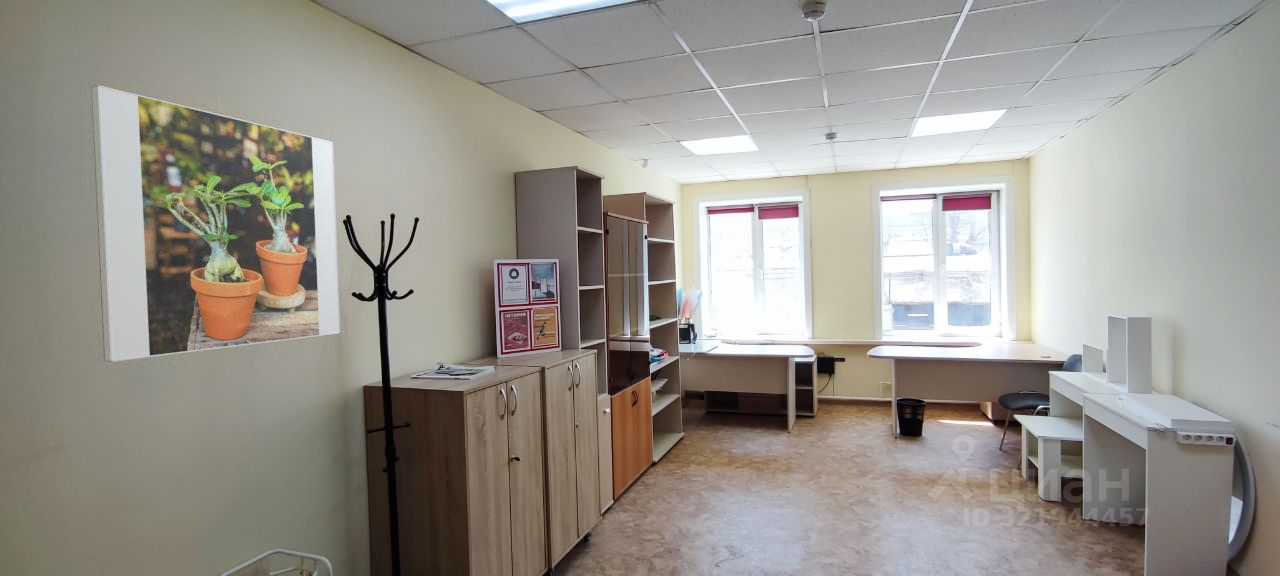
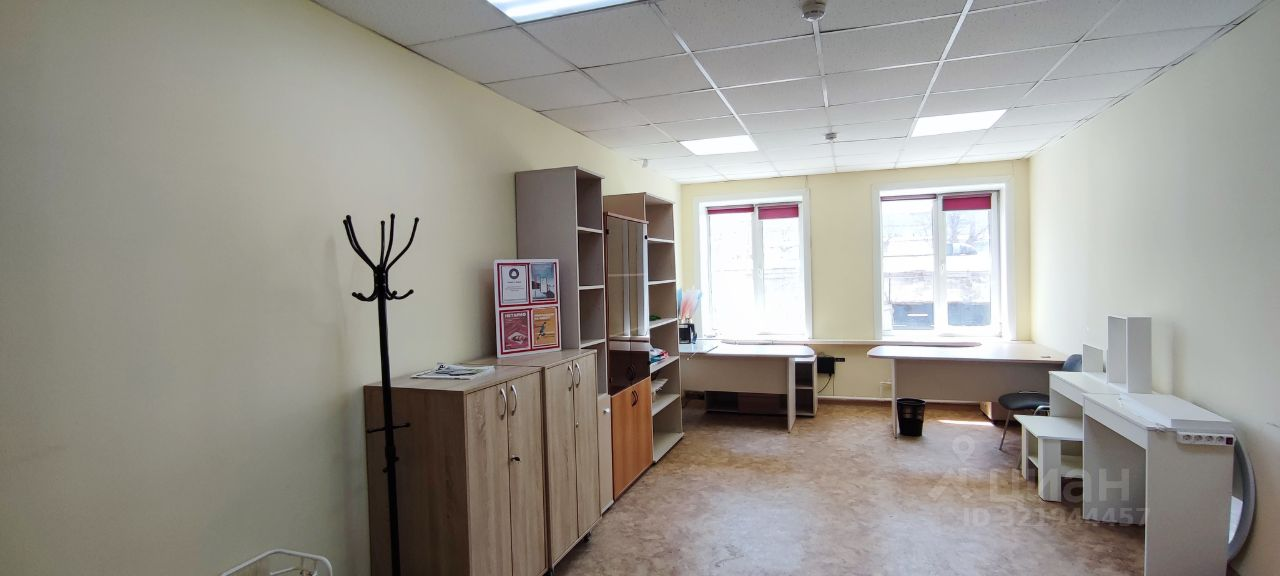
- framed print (238, 232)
